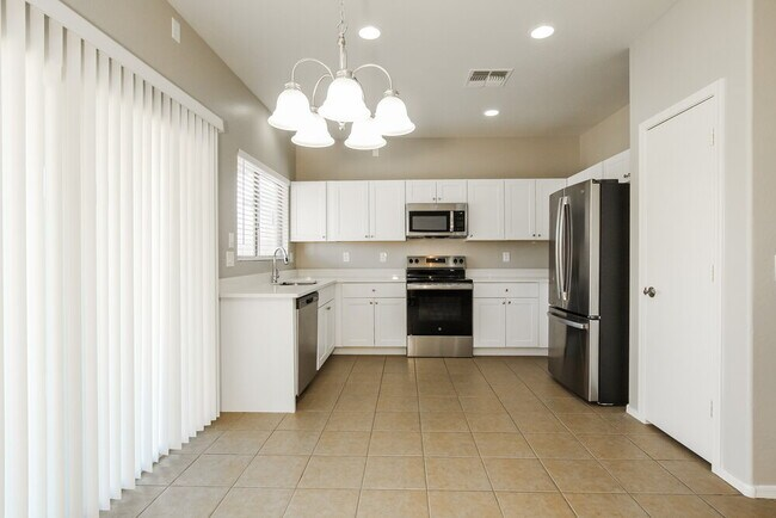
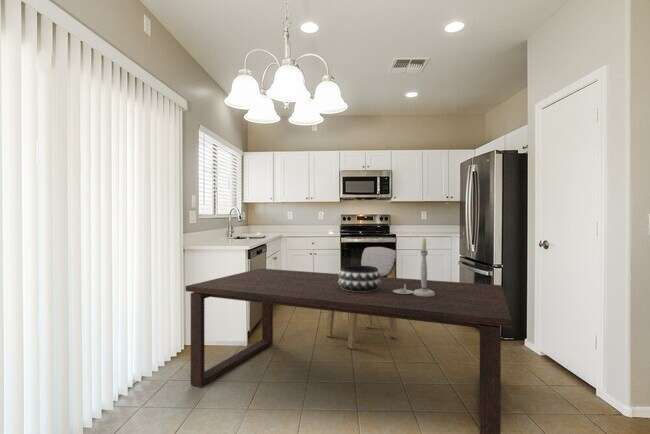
+ chair (357, 314)
+ decorative bowl (359, 277)
+ dining table (346, 312)
+ candlestick (421, 264)
